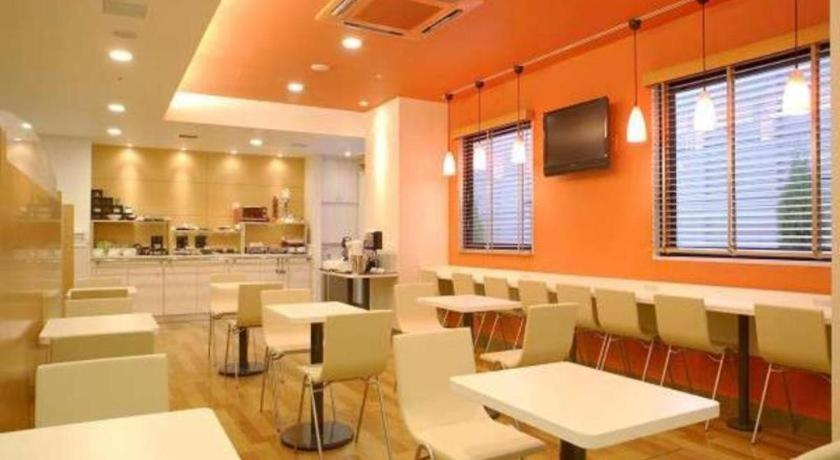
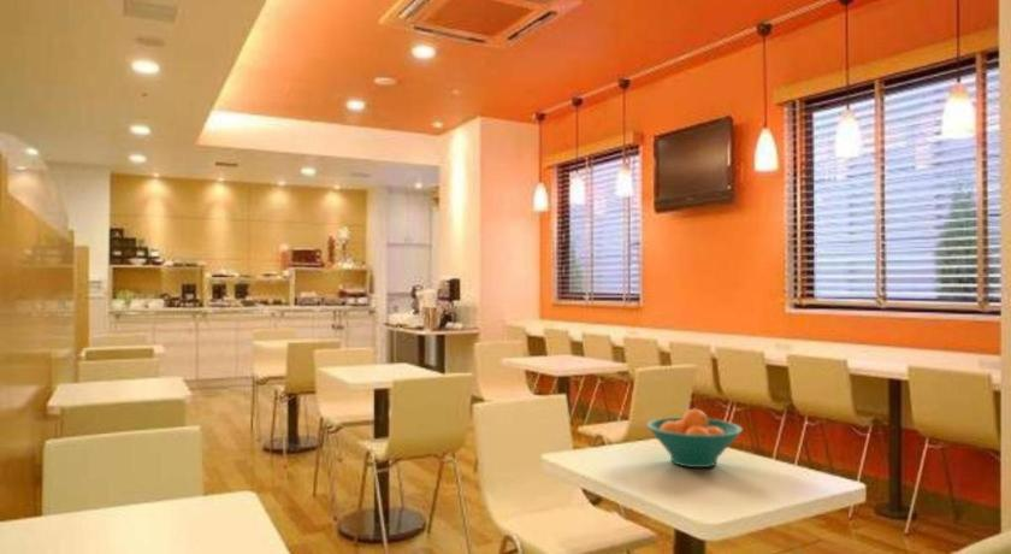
+ fruit bowl (693, 436)
